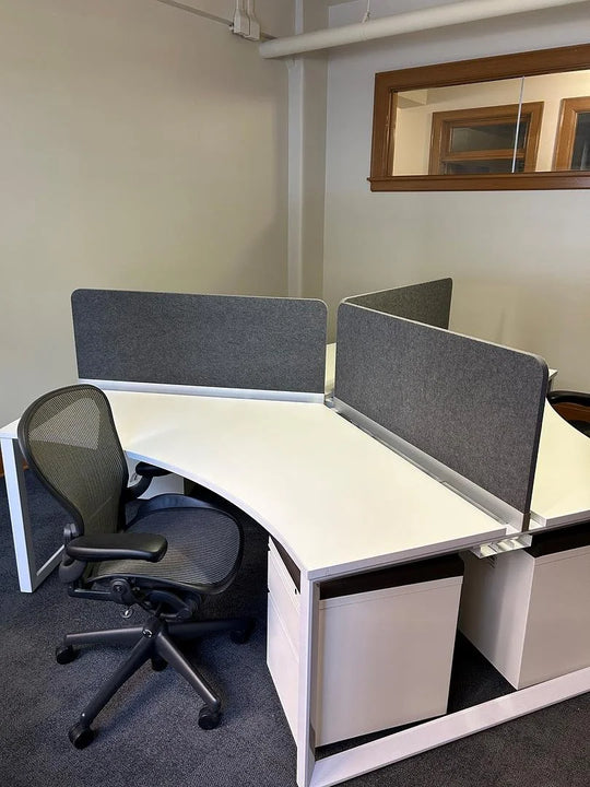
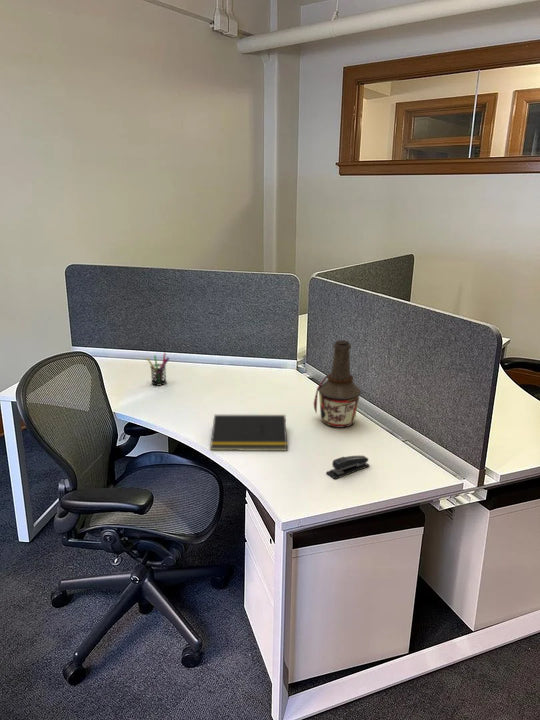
+ stapler (348, 463)
+ pen holder (158, 368)
+ notepad (249, 432)
+ bottle (337, 382)
